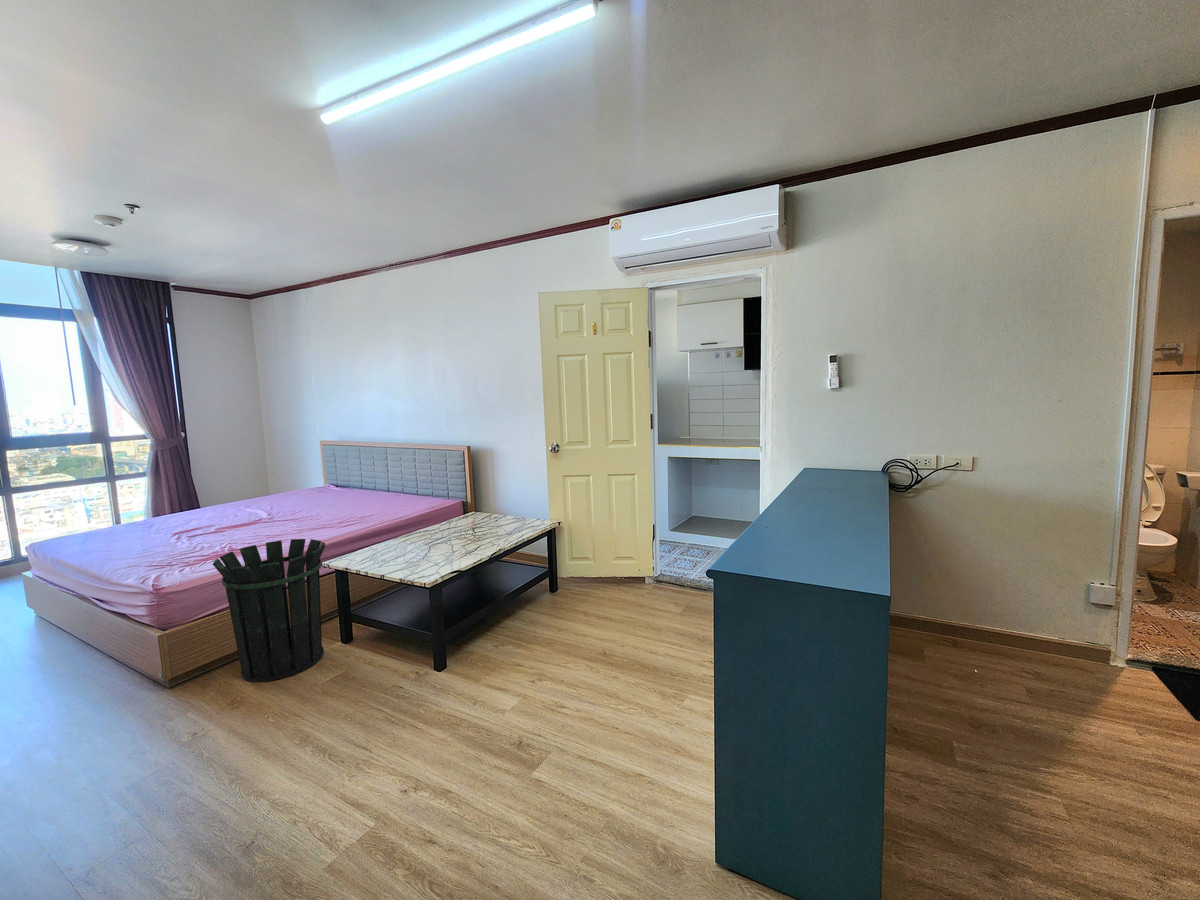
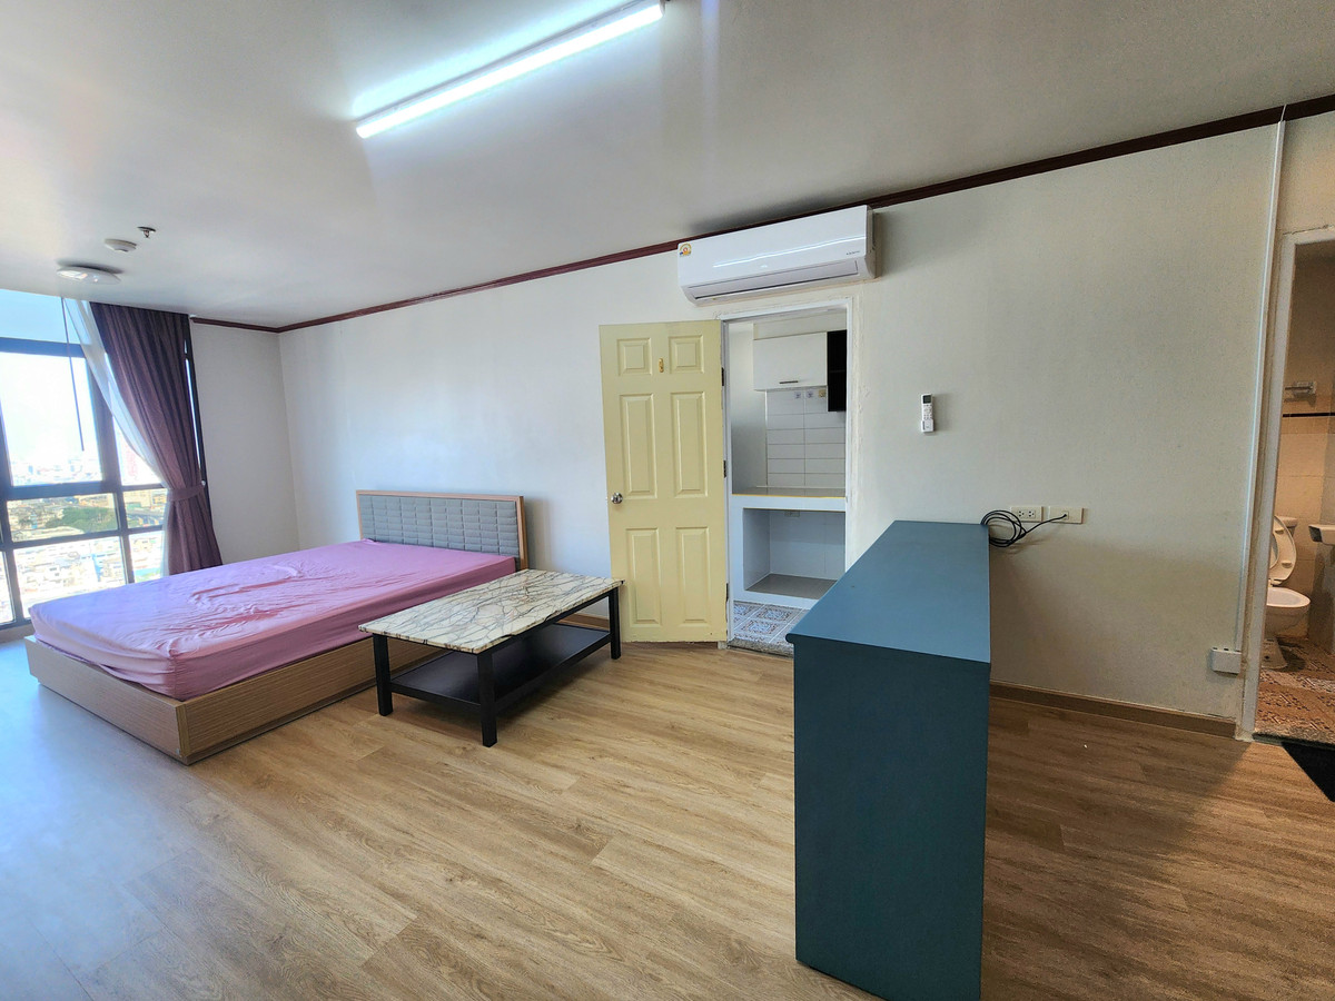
- waste bin (278, 607)
